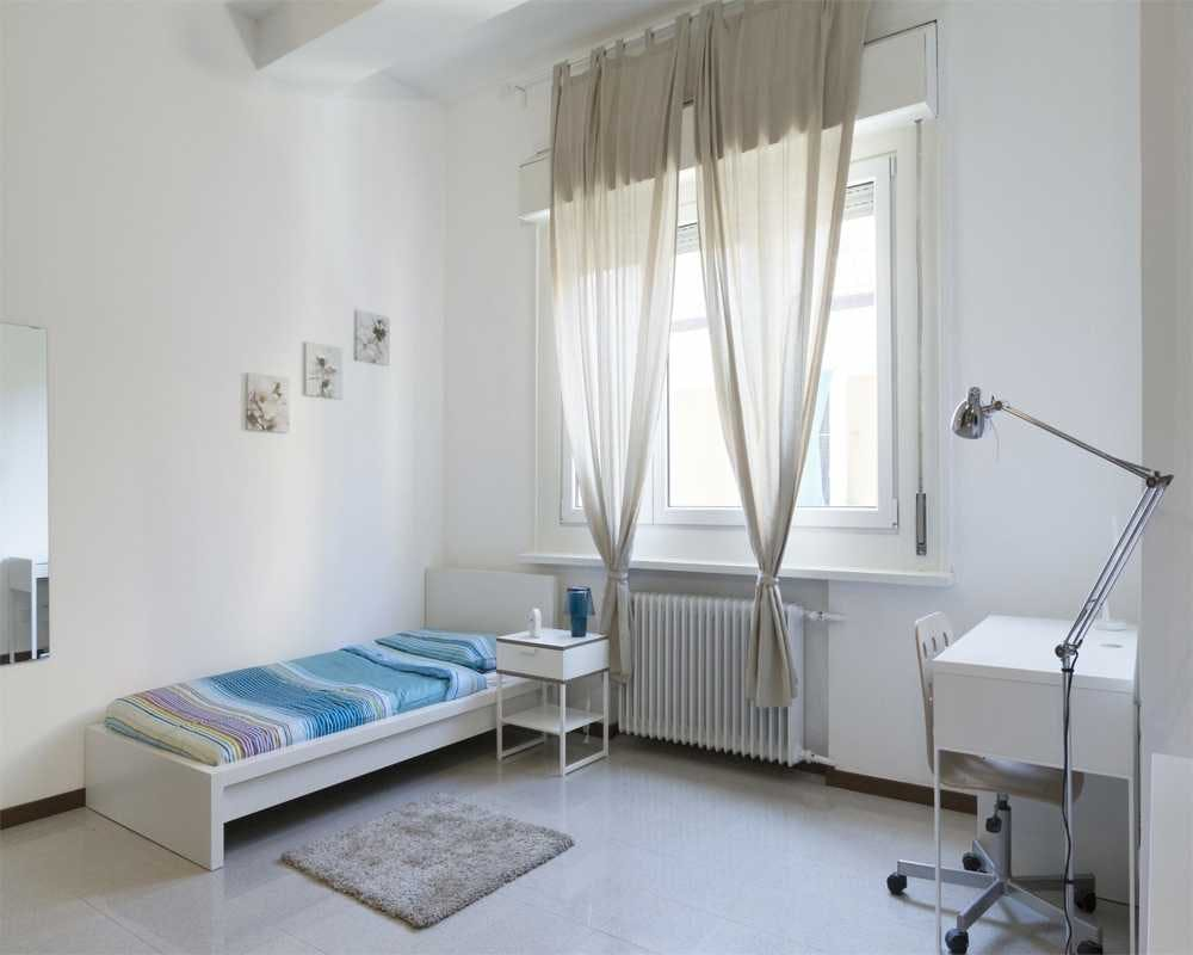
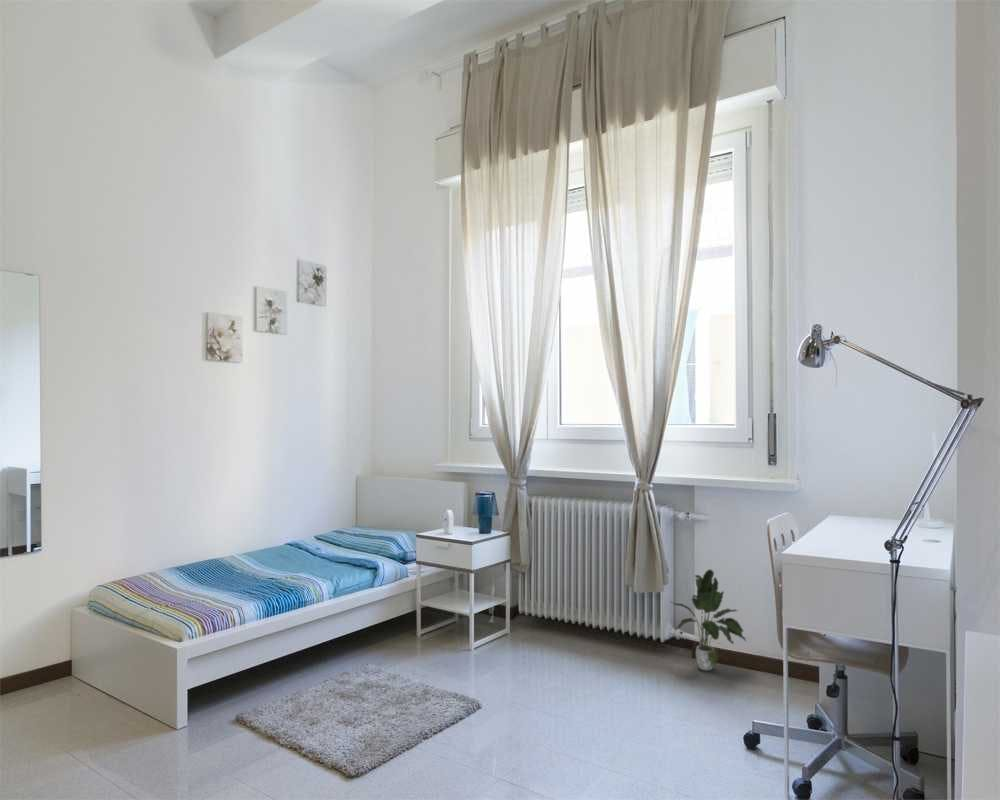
+ potted plant (706, 621)
